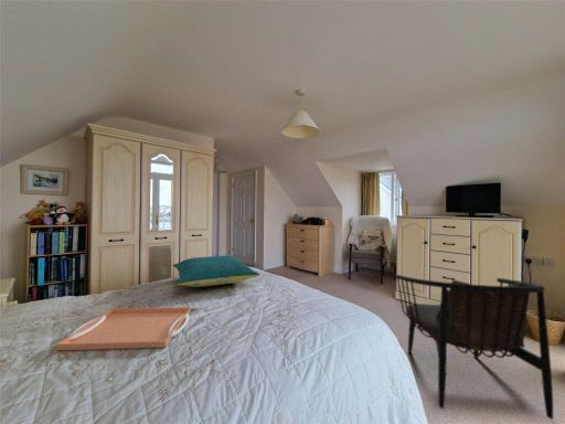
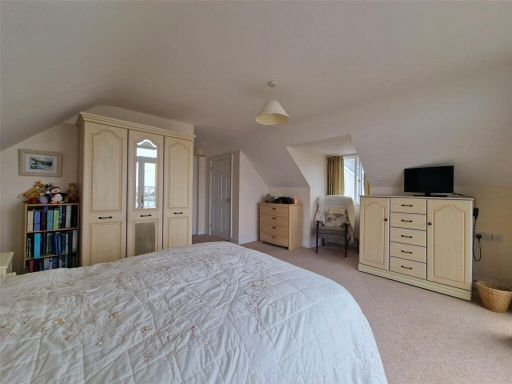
- serving tray (135, 325)
- armchair (466, 327)
- pillow (213, 269)
